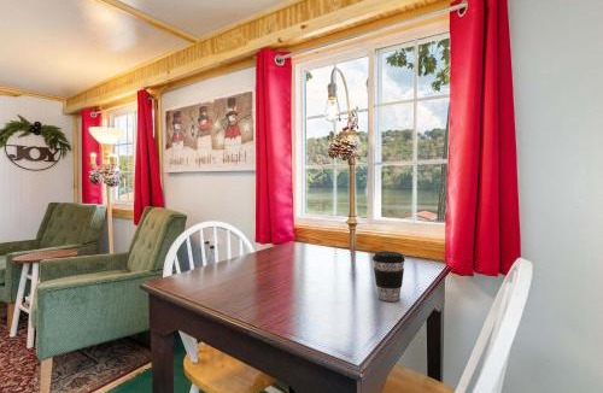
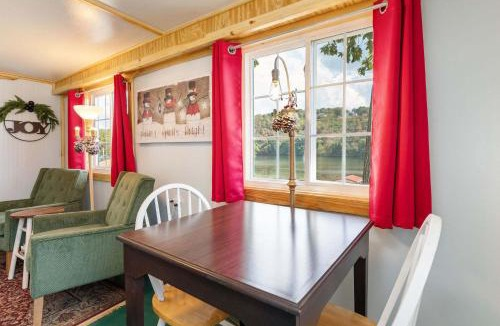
- coffee cup (388, 275)
